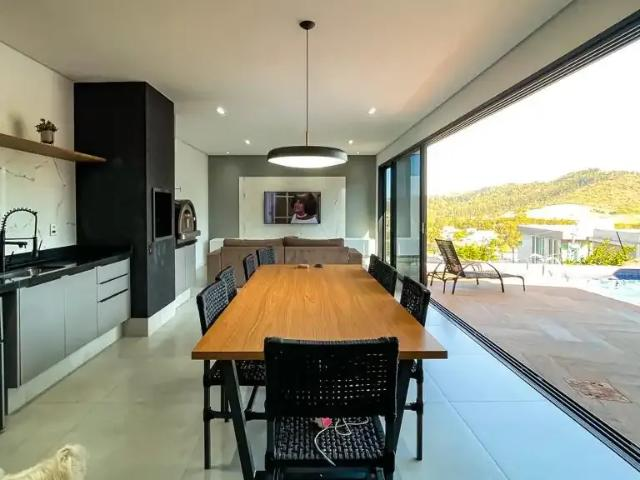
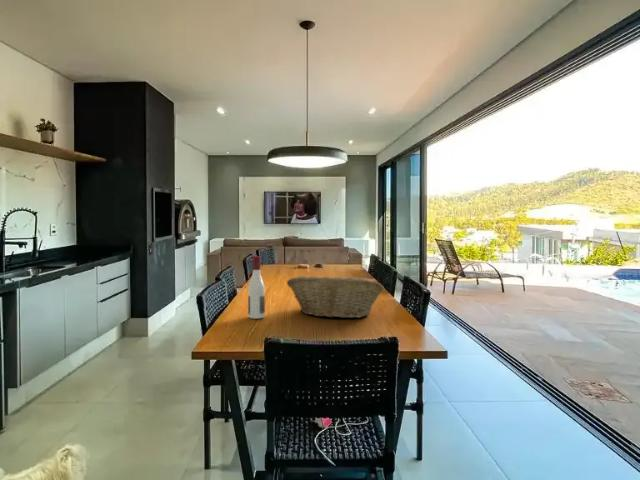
+ fruit basket (334, 293)
+ alcohol (256, 286)
